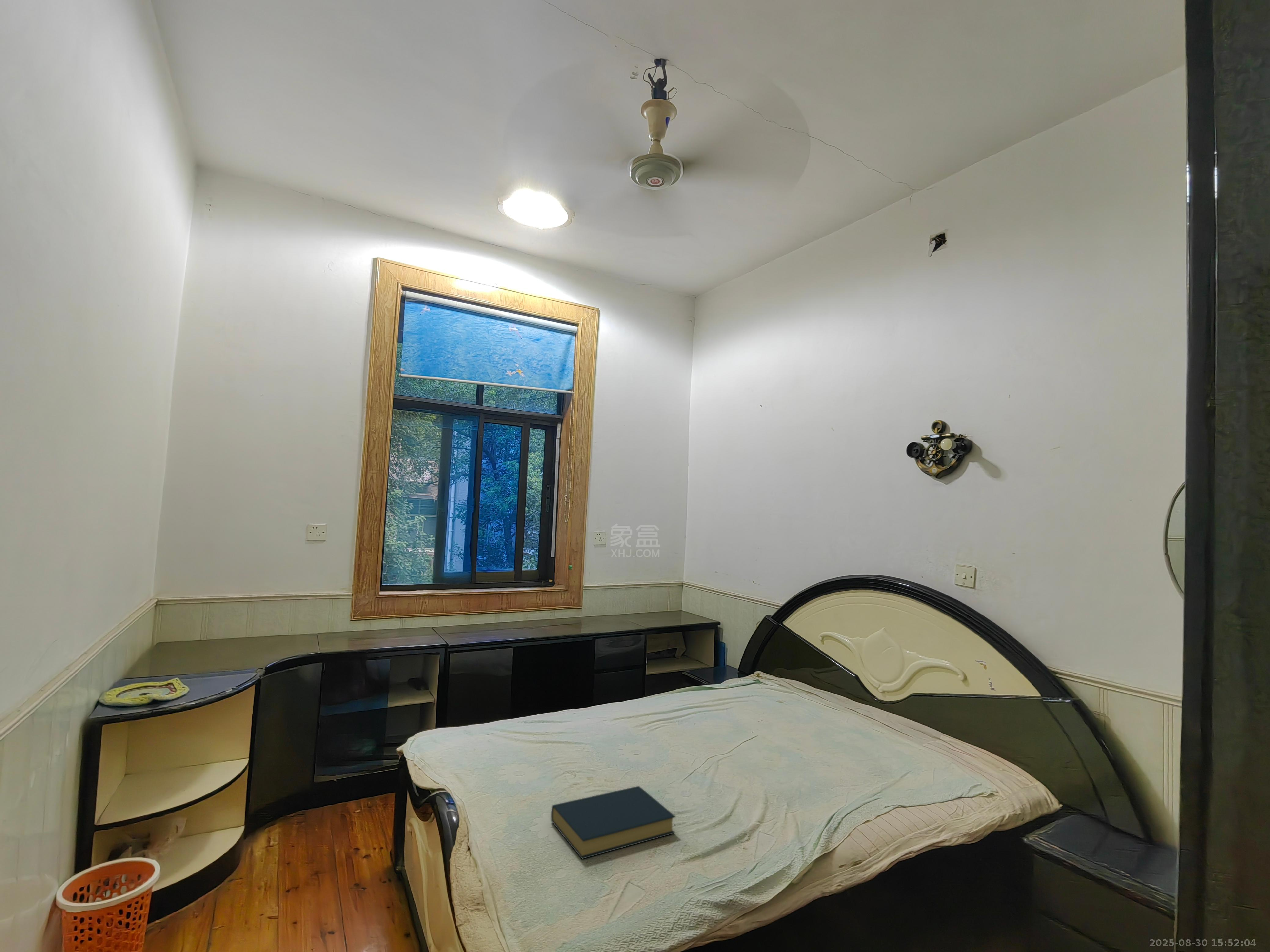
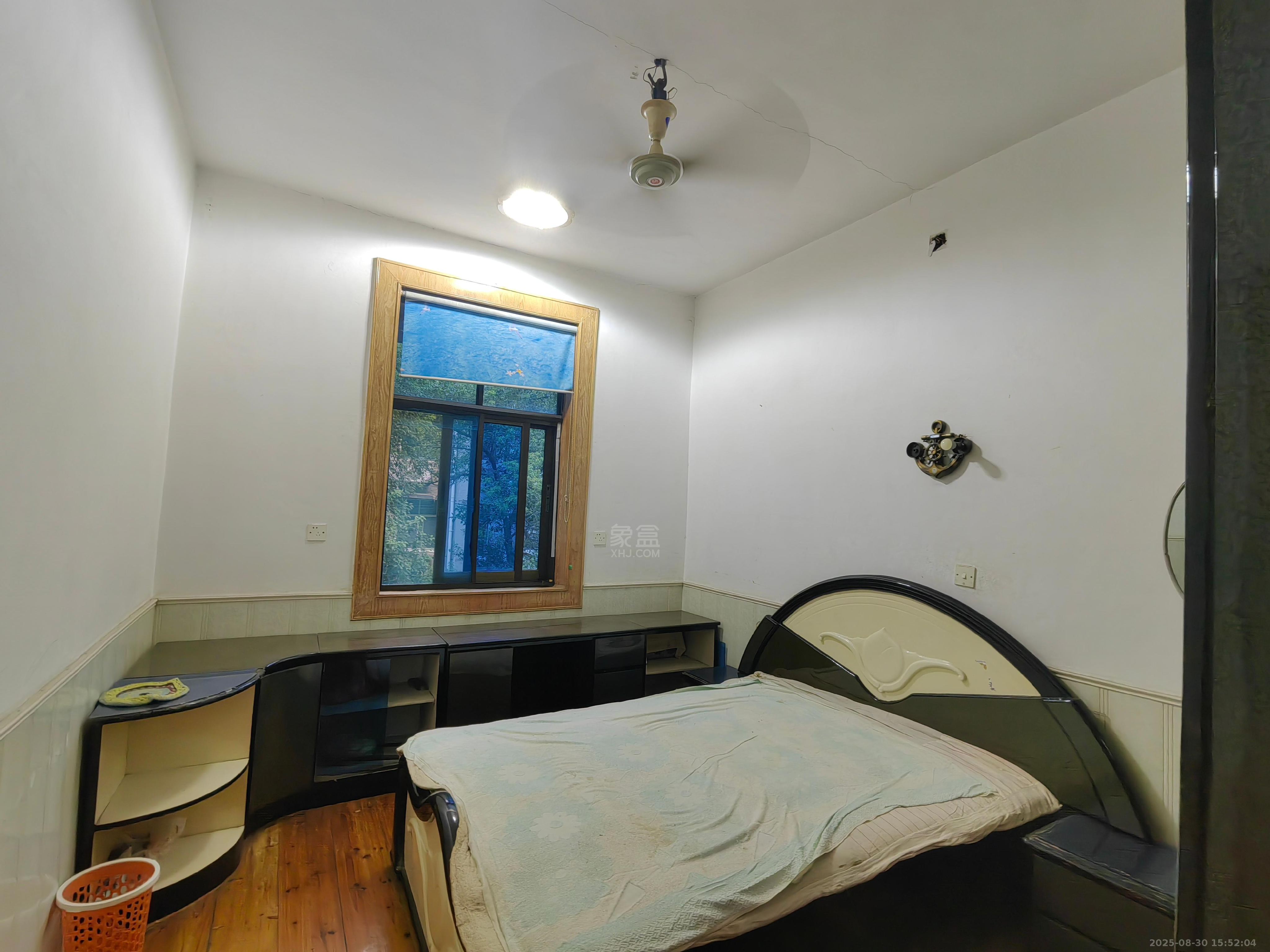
- hardback book (613, 818)
